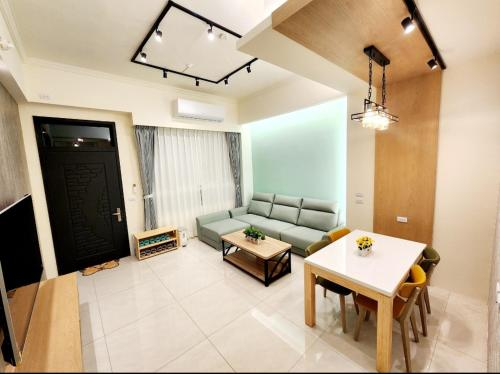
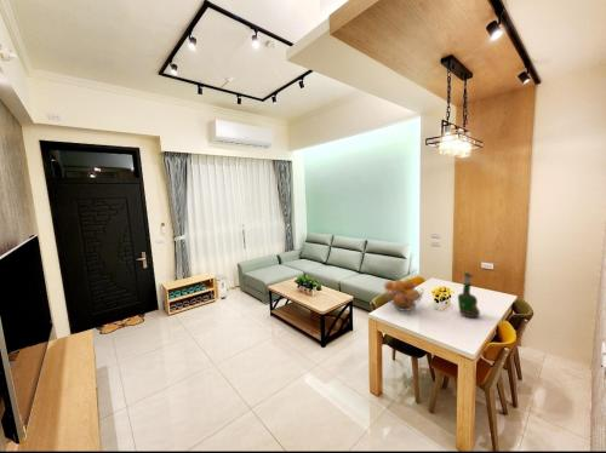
+ fruit basket (402, 293)
+ grog bottle (468, 294)
